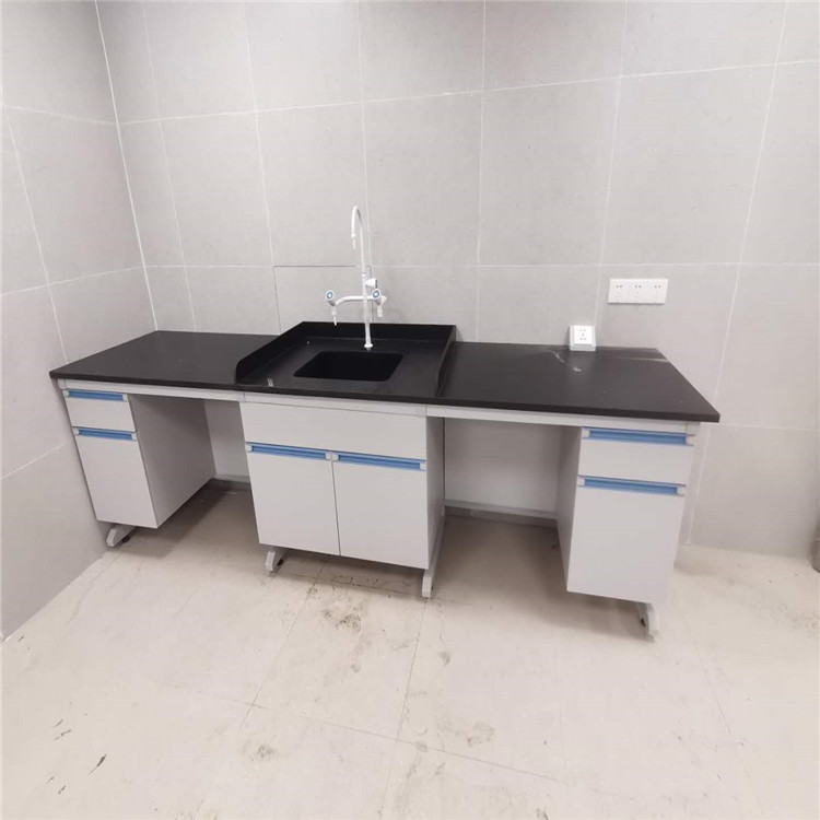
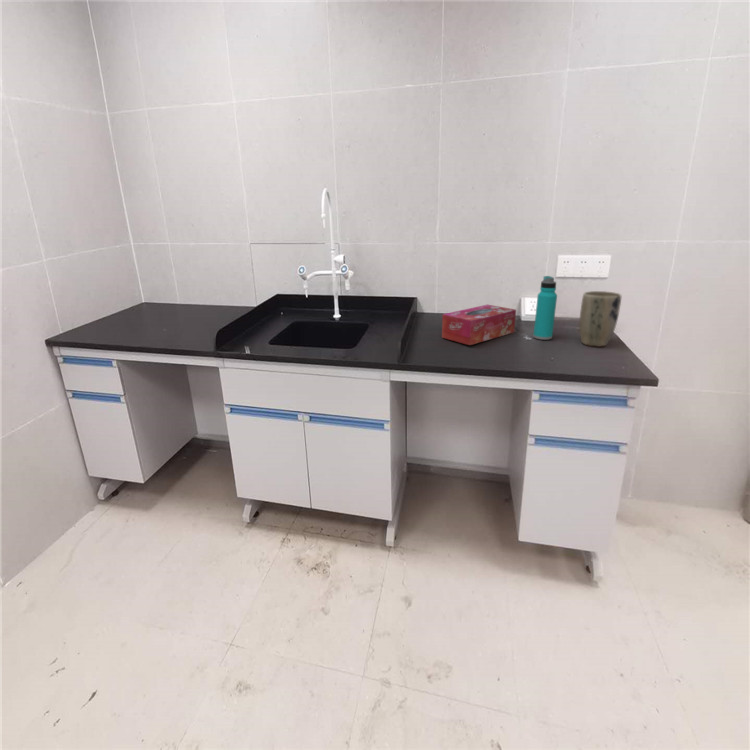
+ plant pot (598, 319)
+ water bottle (545, 307)
+ tissue box (479, 323)
